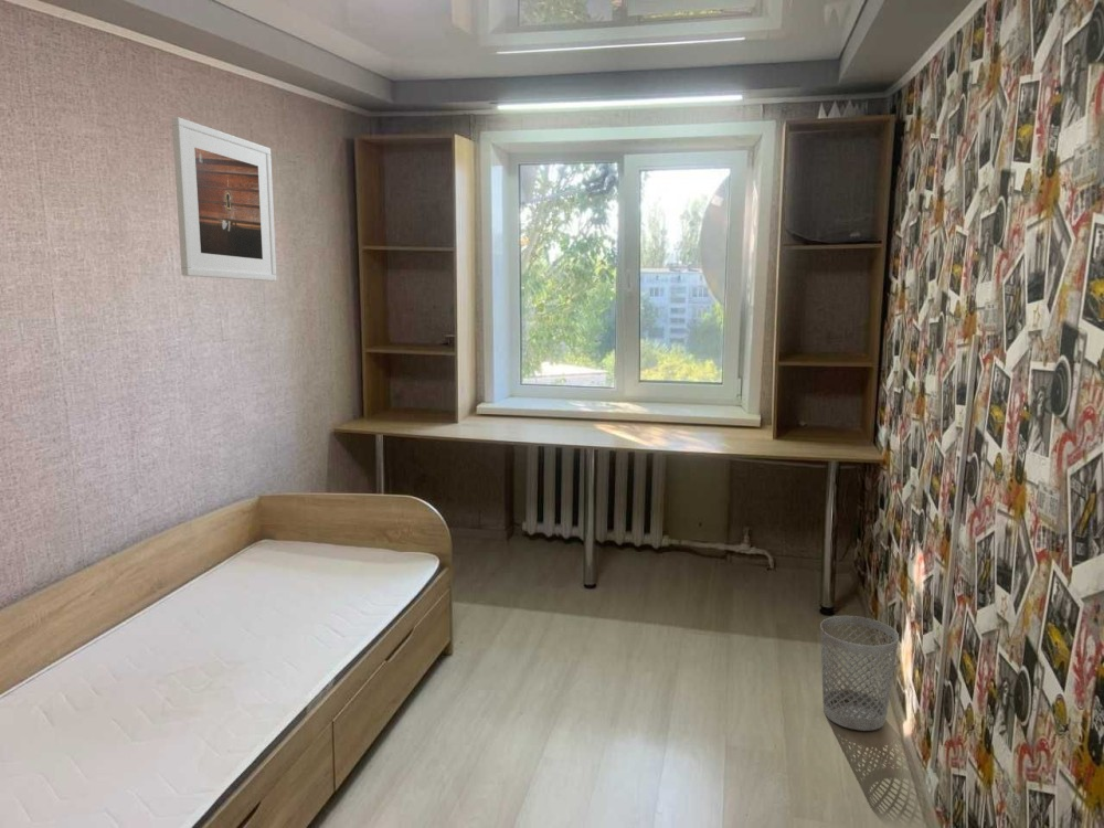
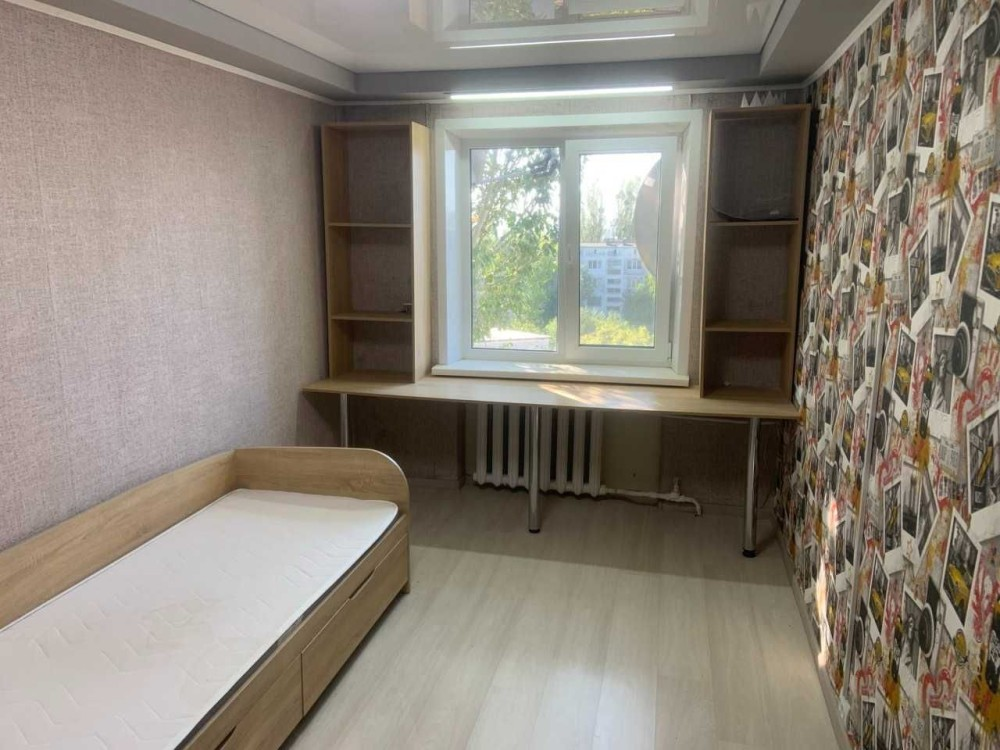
- wastebasket (856, 672)
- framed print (229, 206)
